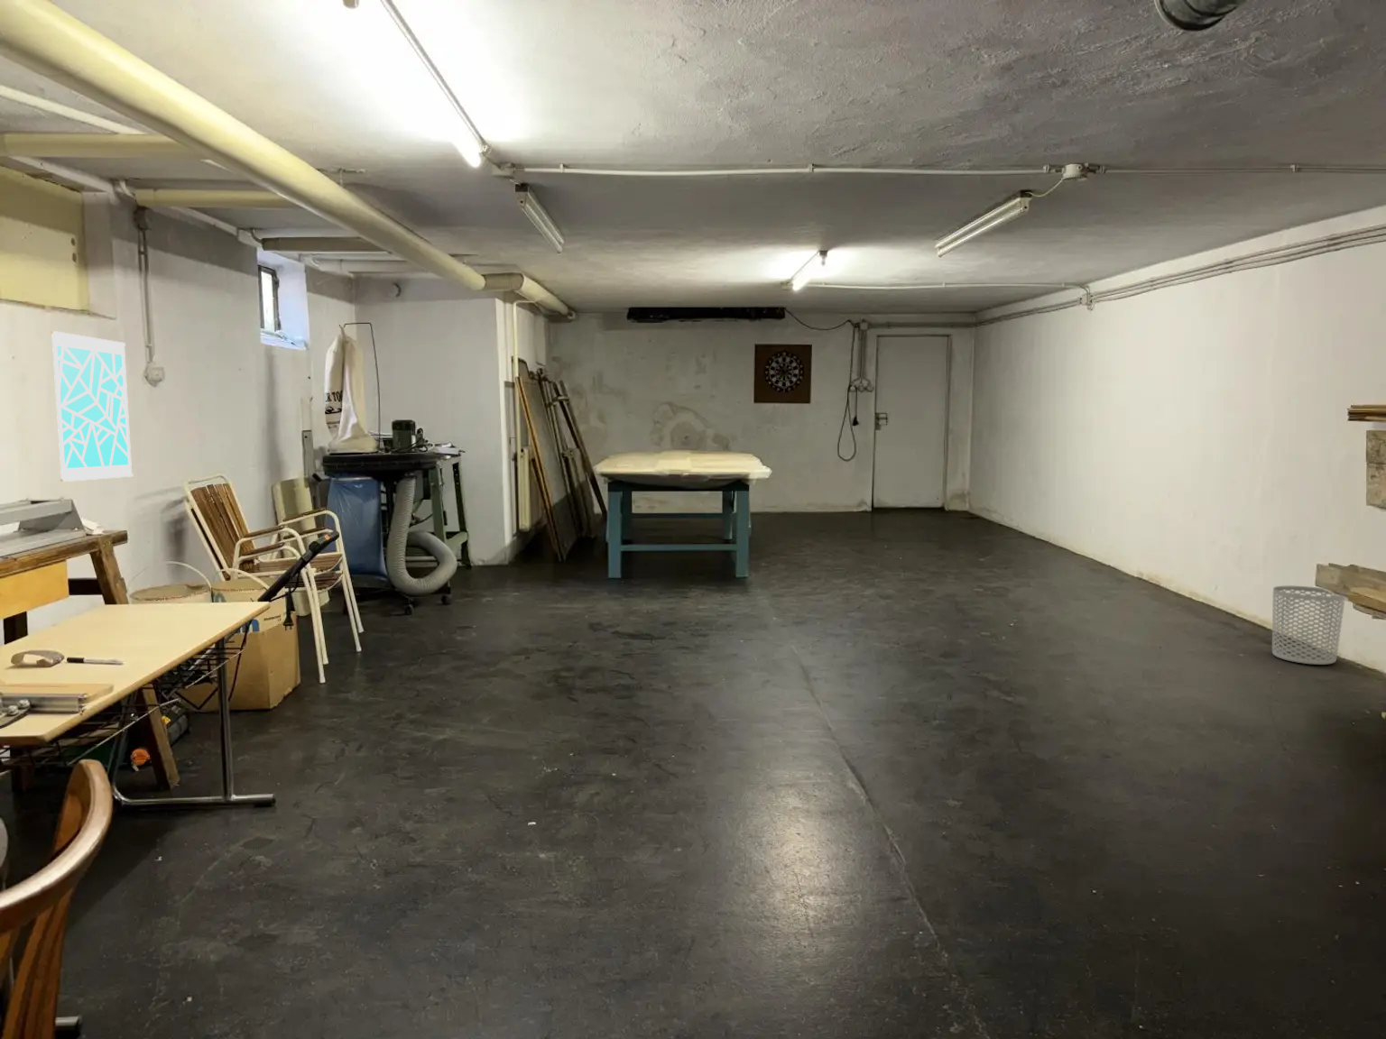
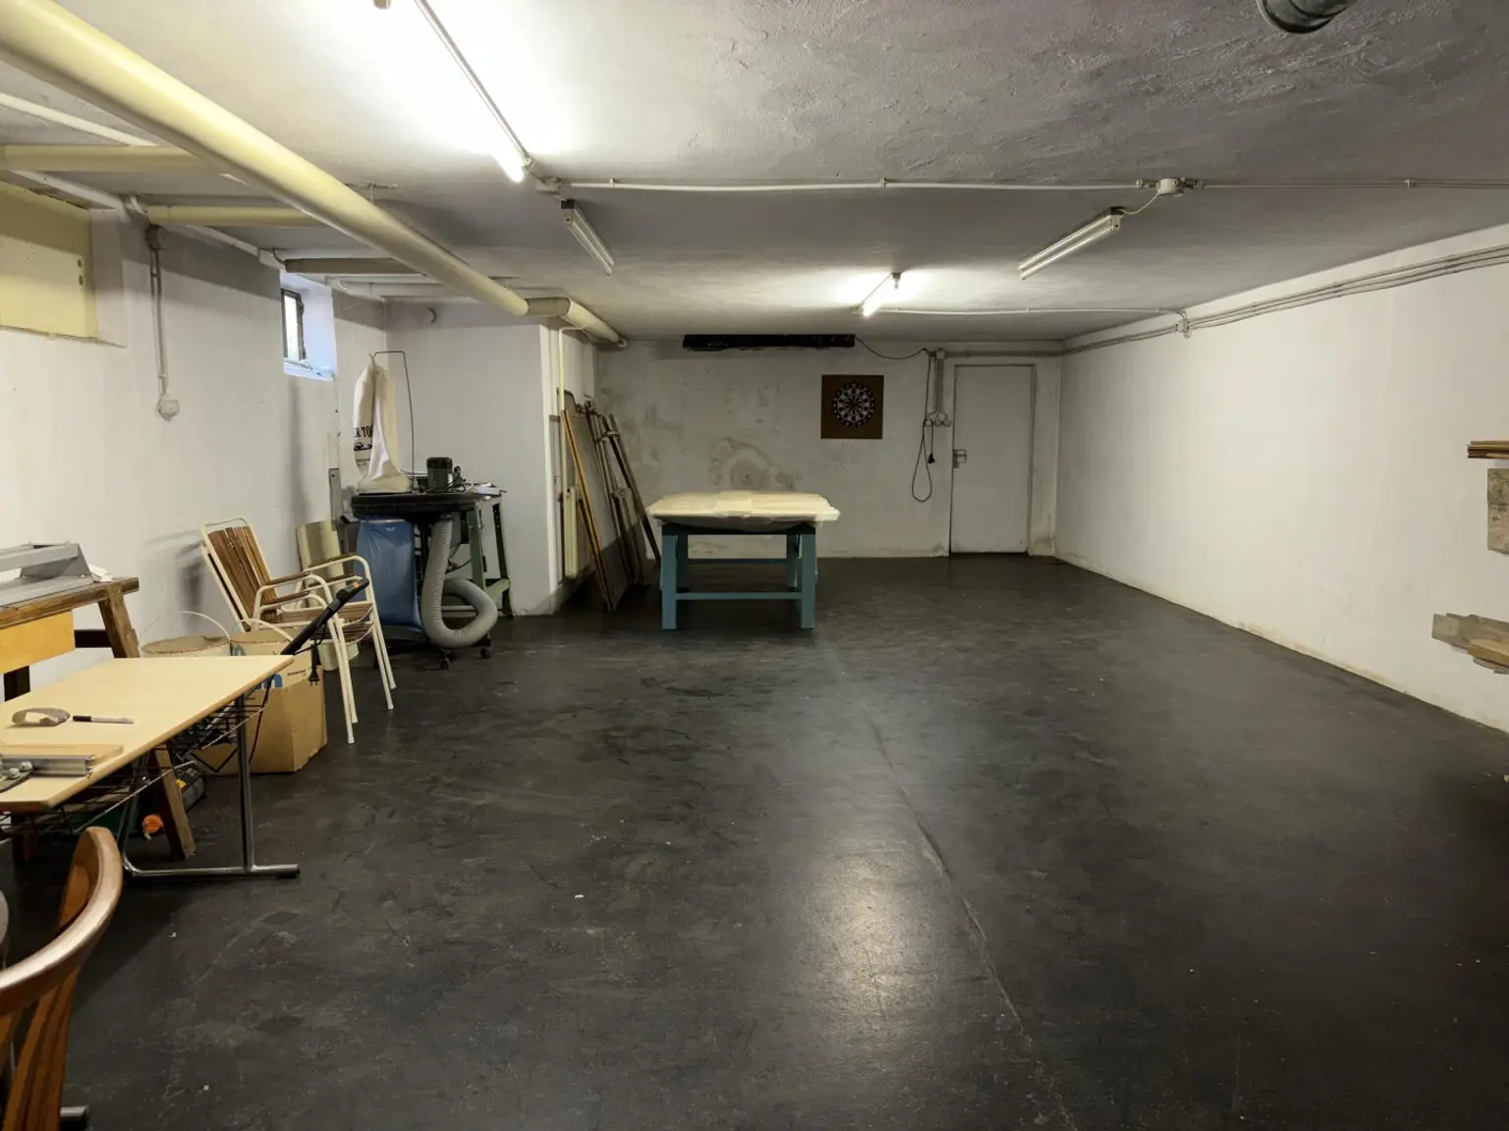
- wall art (94, 408)
- waste bin (1305, 623)
